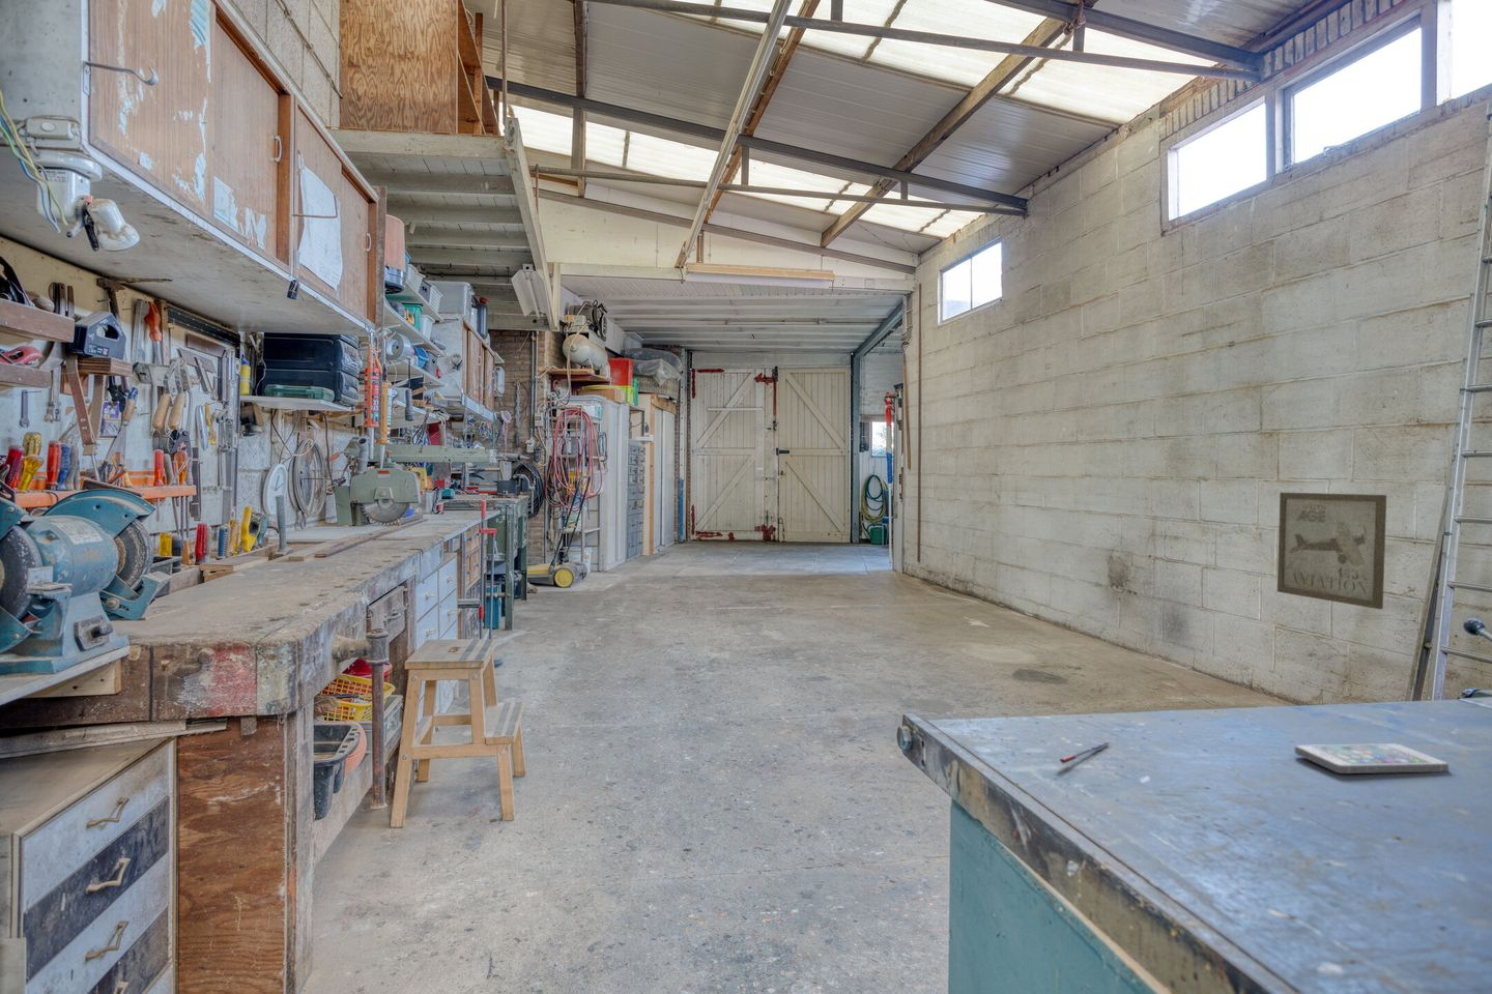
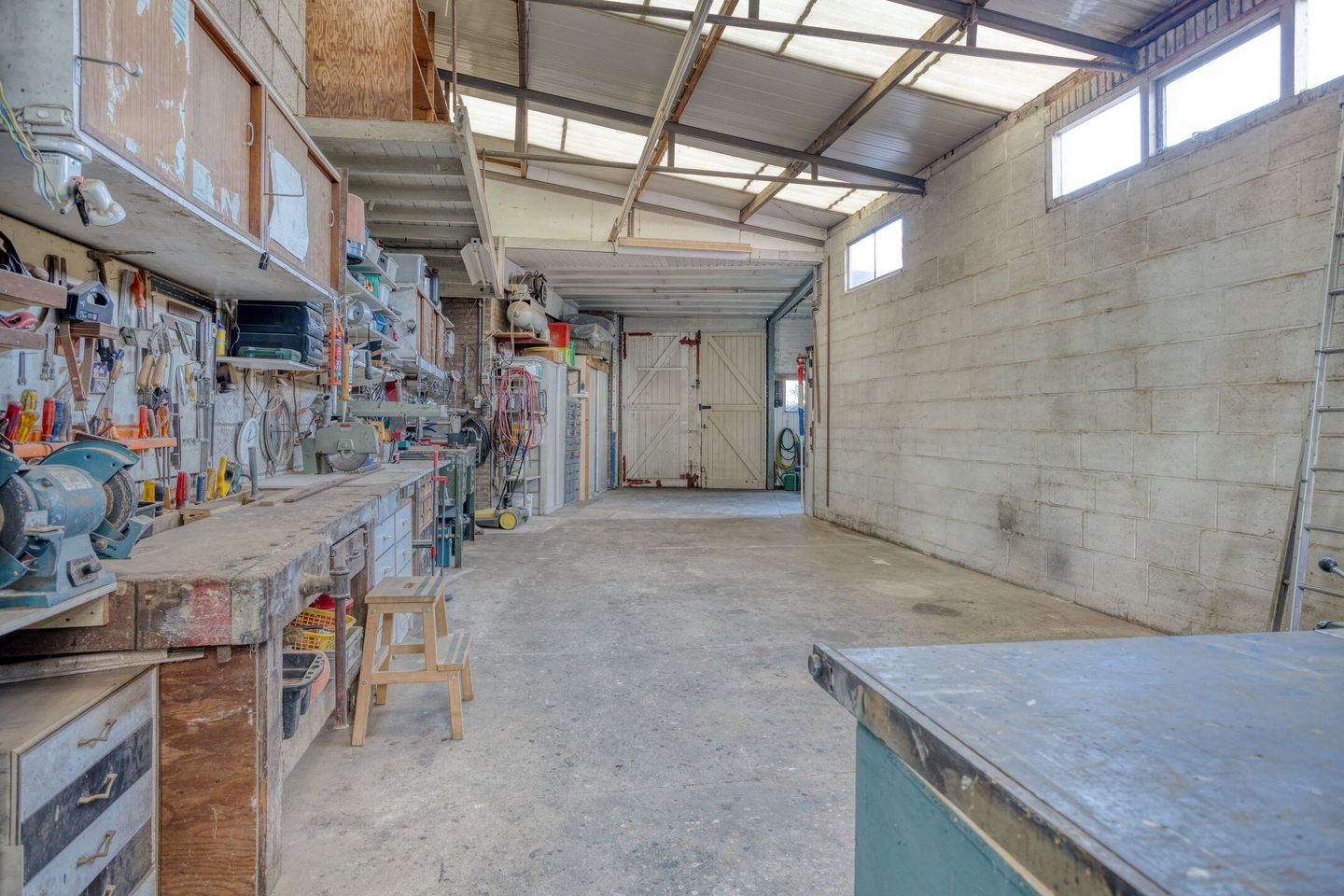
- smartphone (1369, 758)
- wall art (1328, 547)
- pen (1086, 751)
